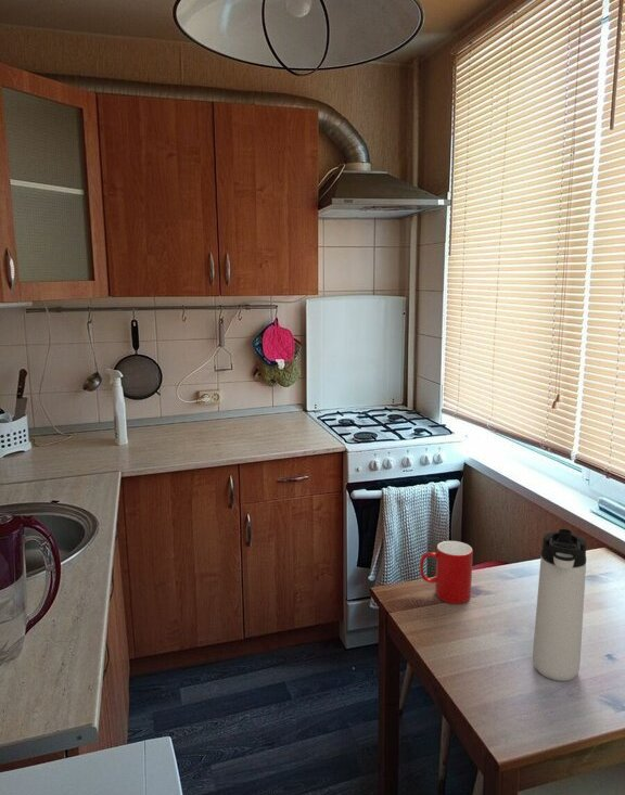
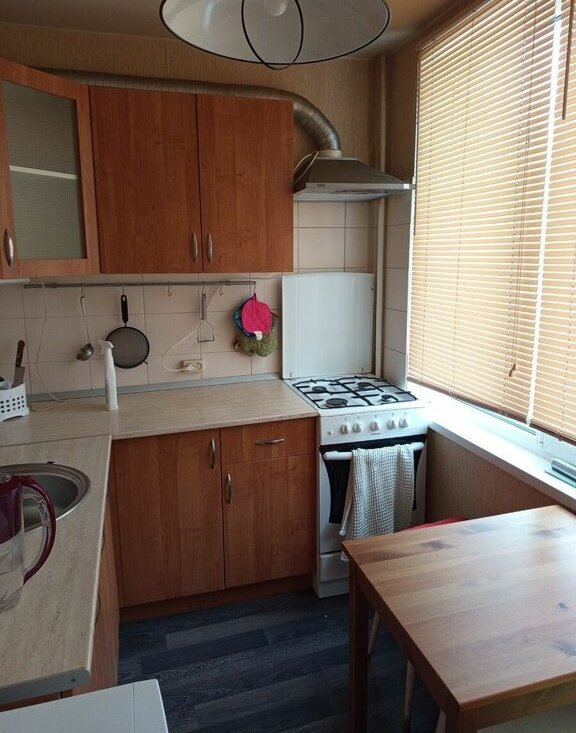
- thermos bottle (560, 606)
- cup (446, 569)
